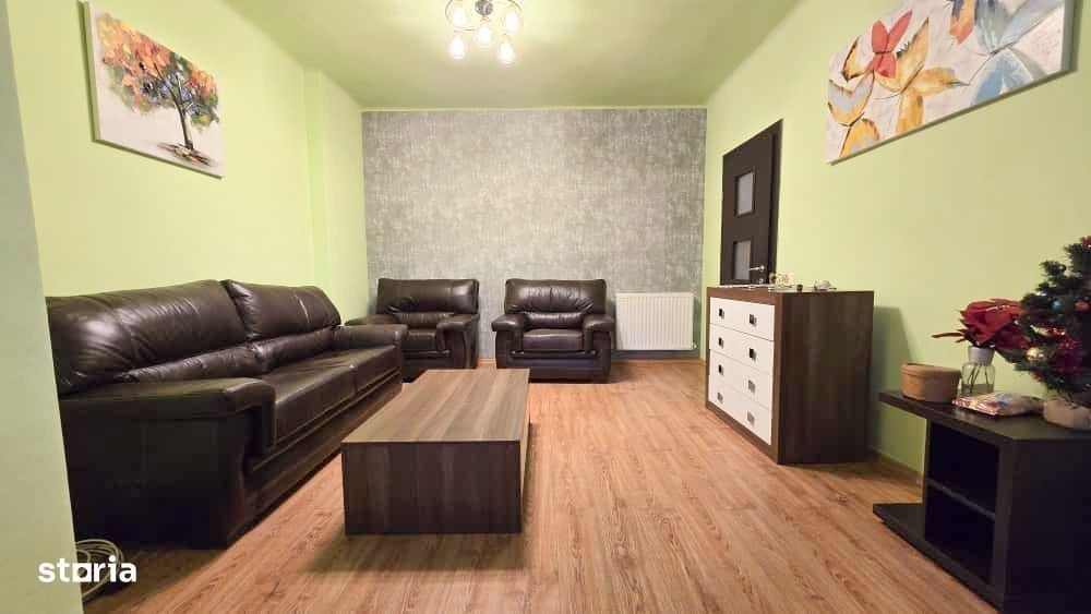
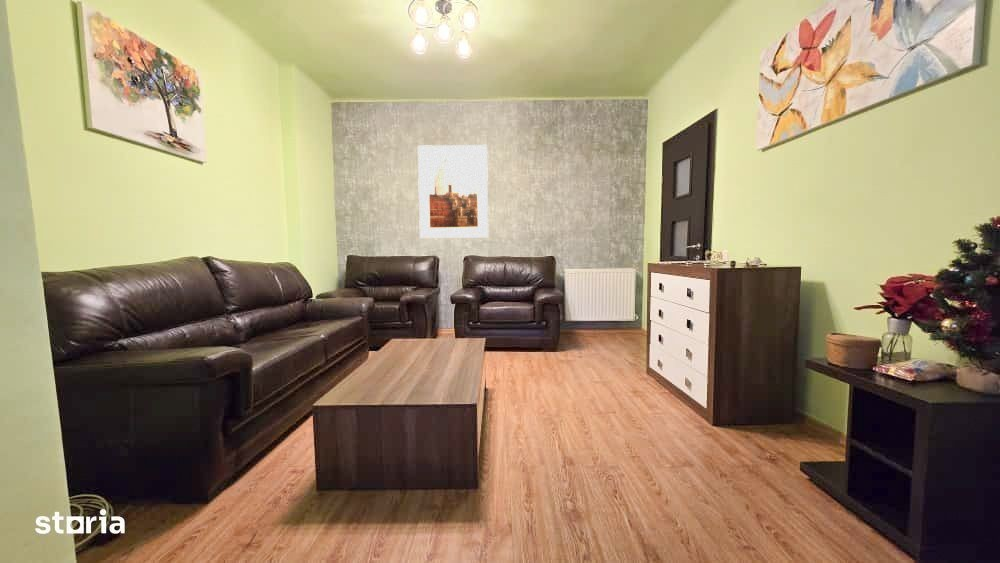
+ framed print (453, 192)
